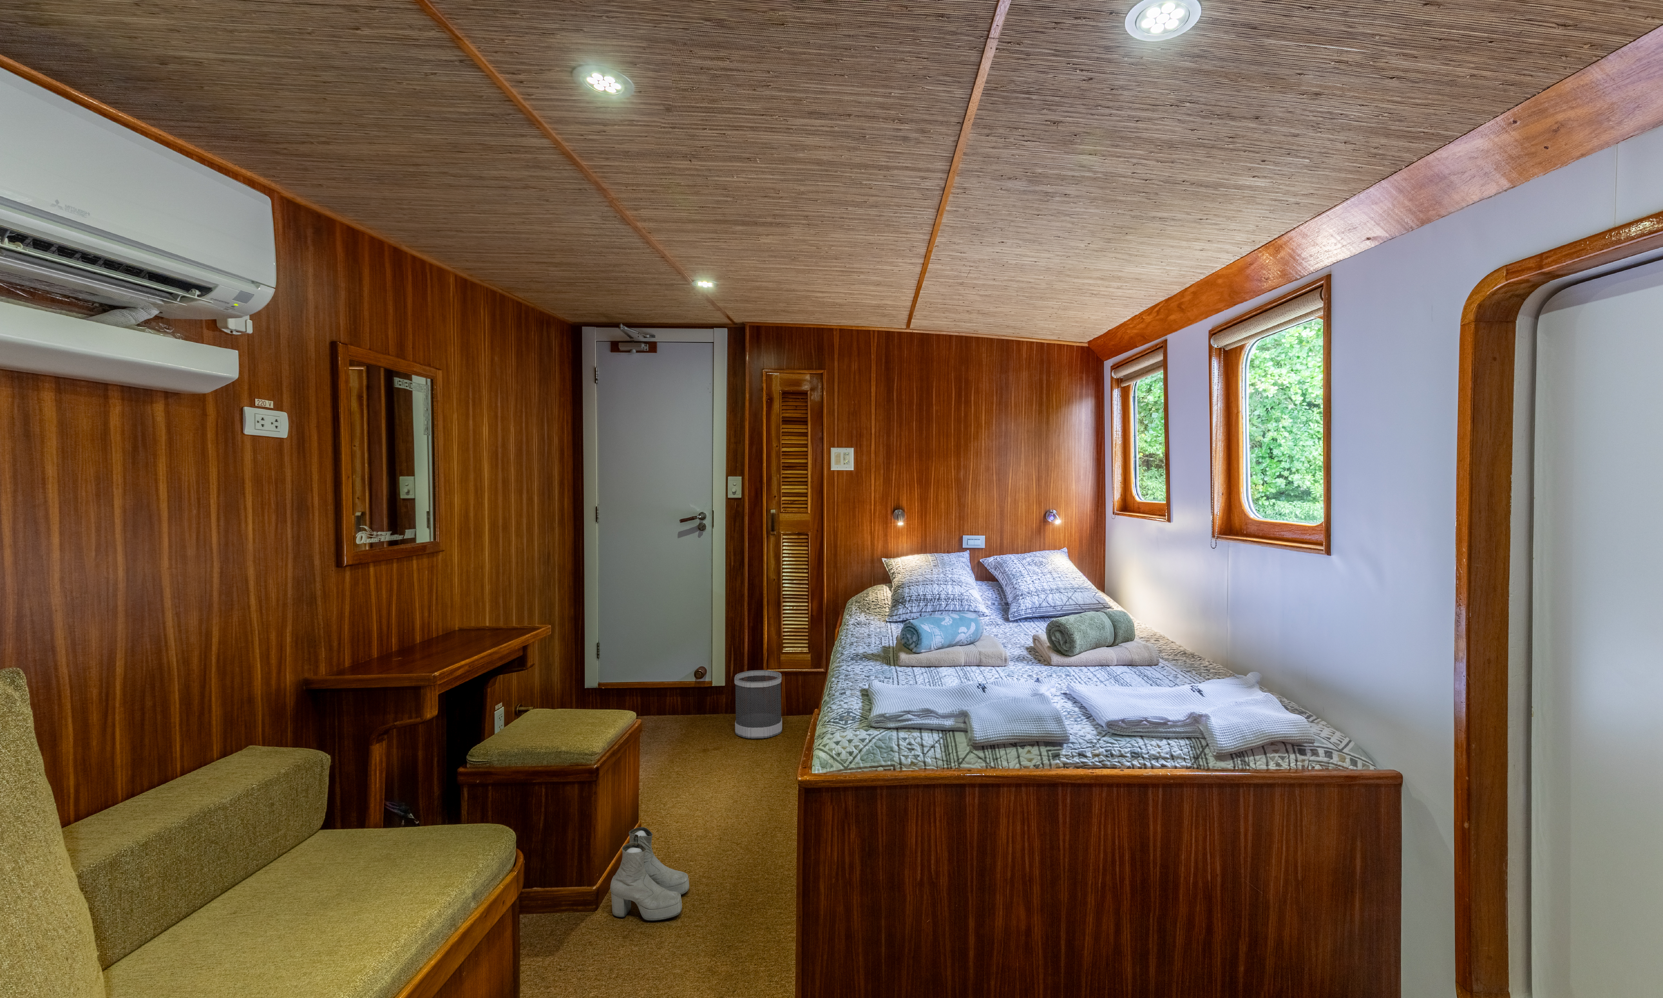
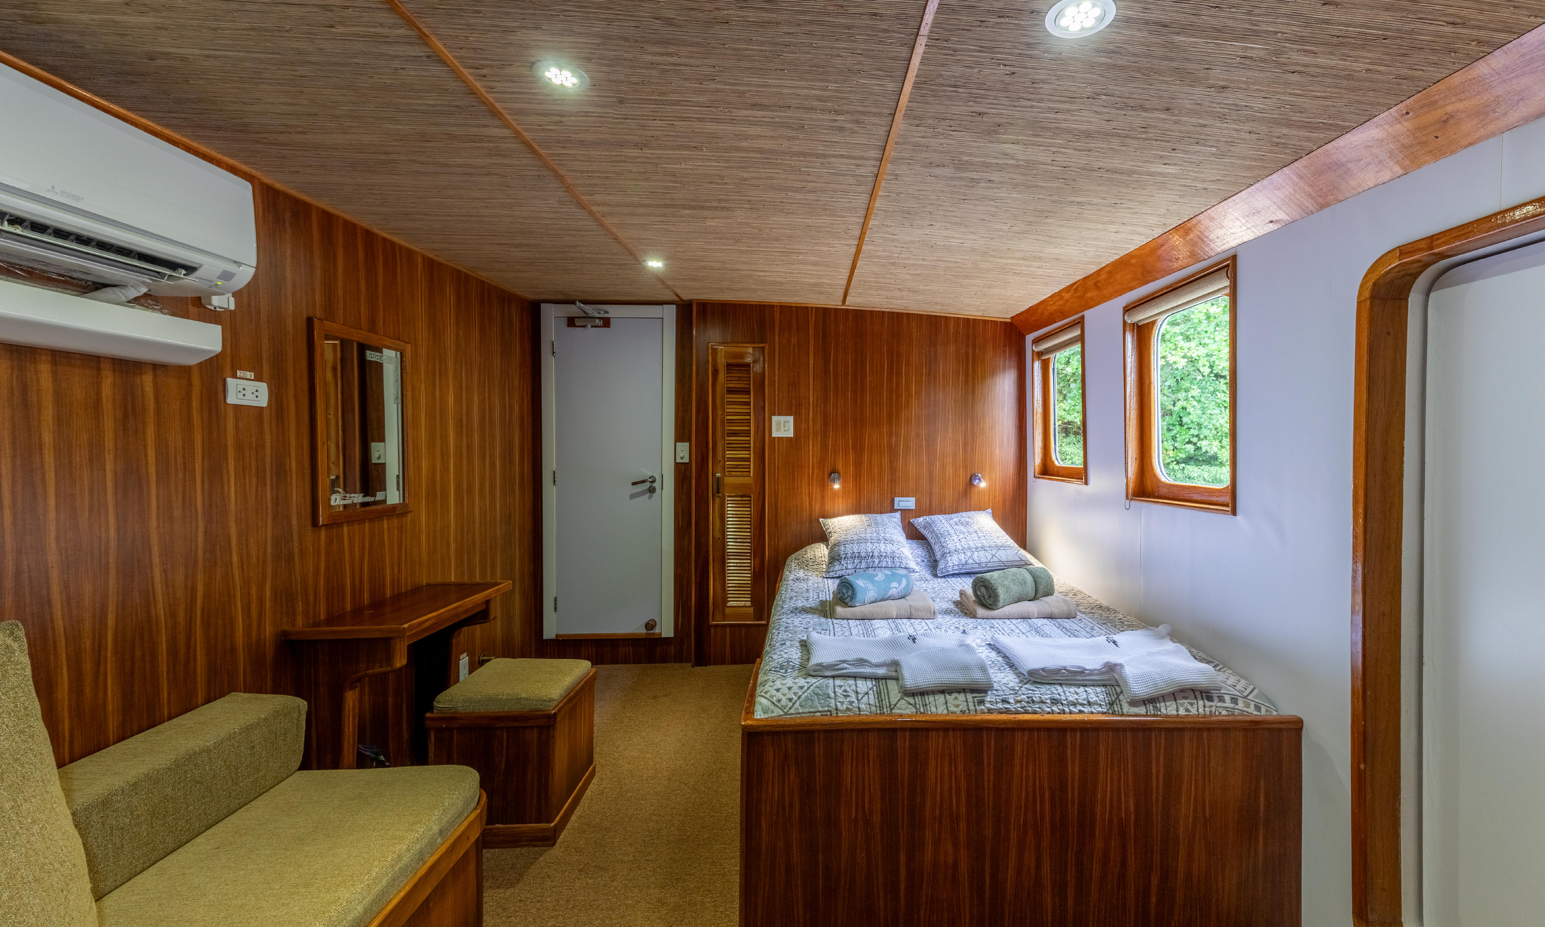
- boots (650, 870)
- wastebasket (758, 703)
